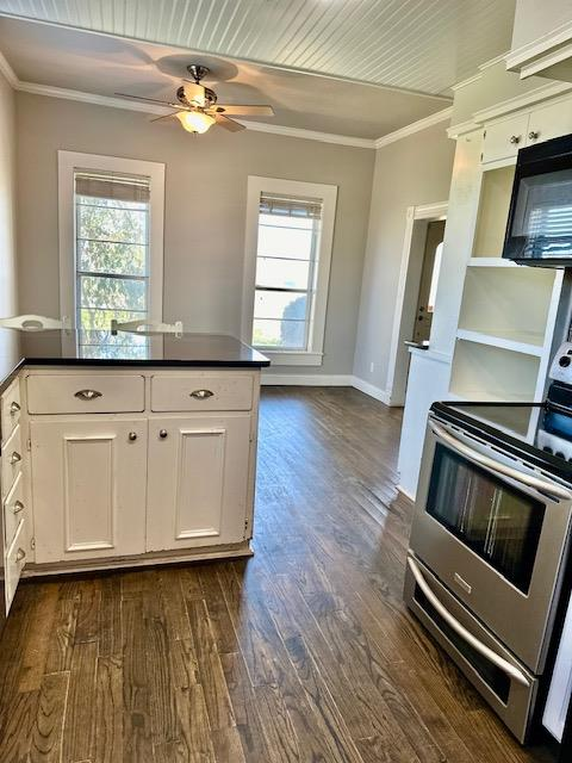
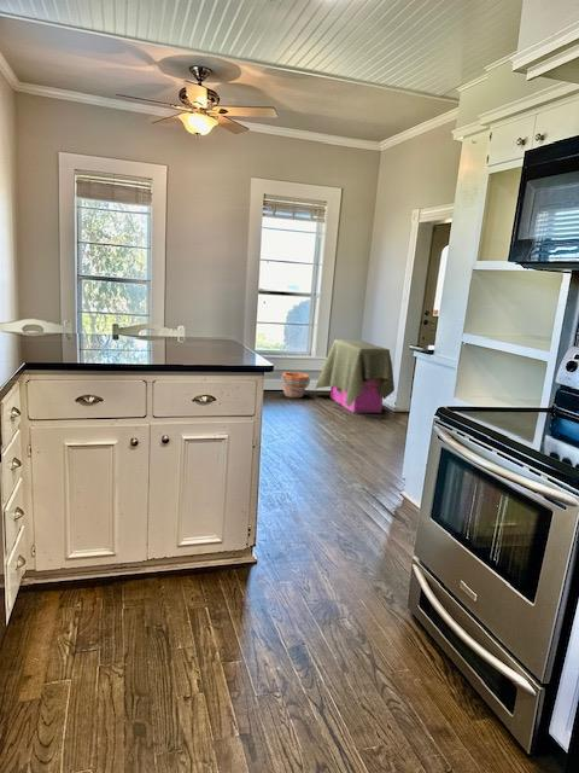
+ bucket (294, 384)
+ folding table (357, 374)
